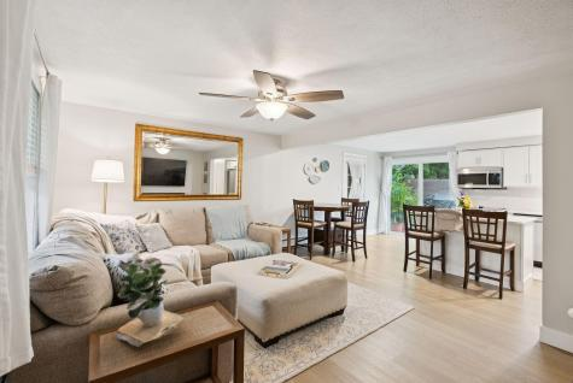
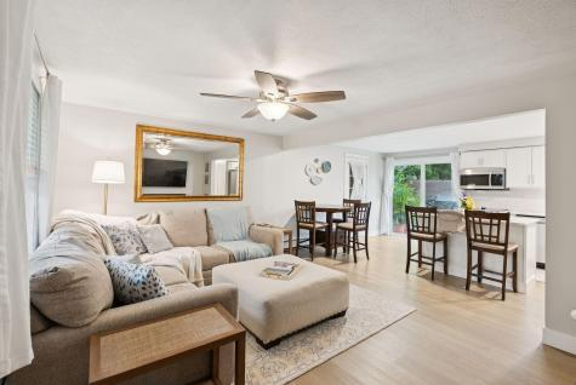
- potted plant (151, 295)
